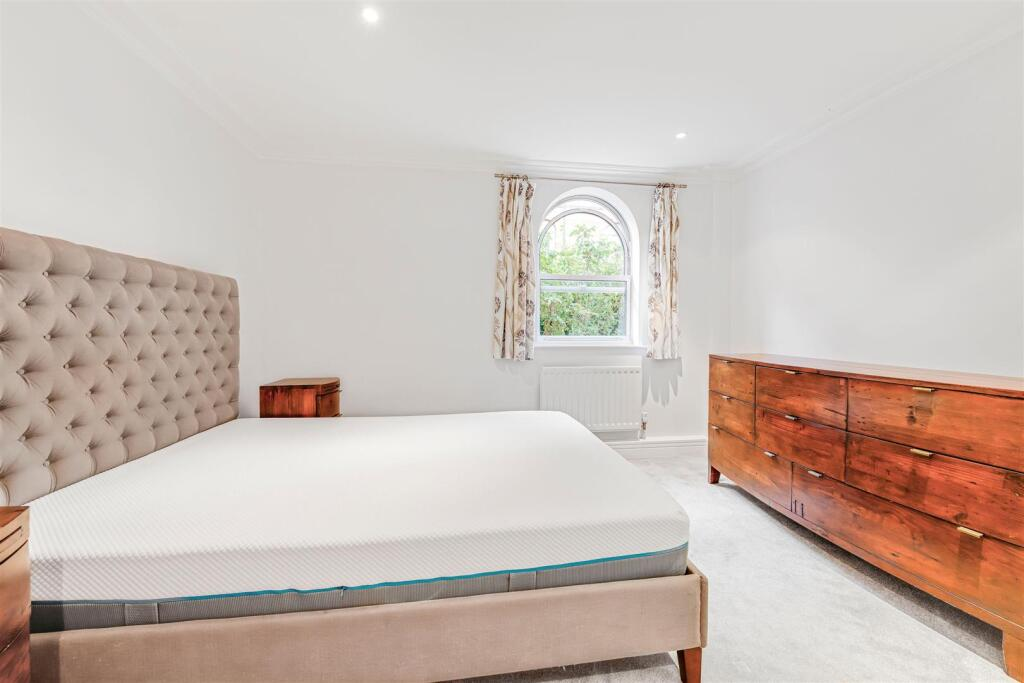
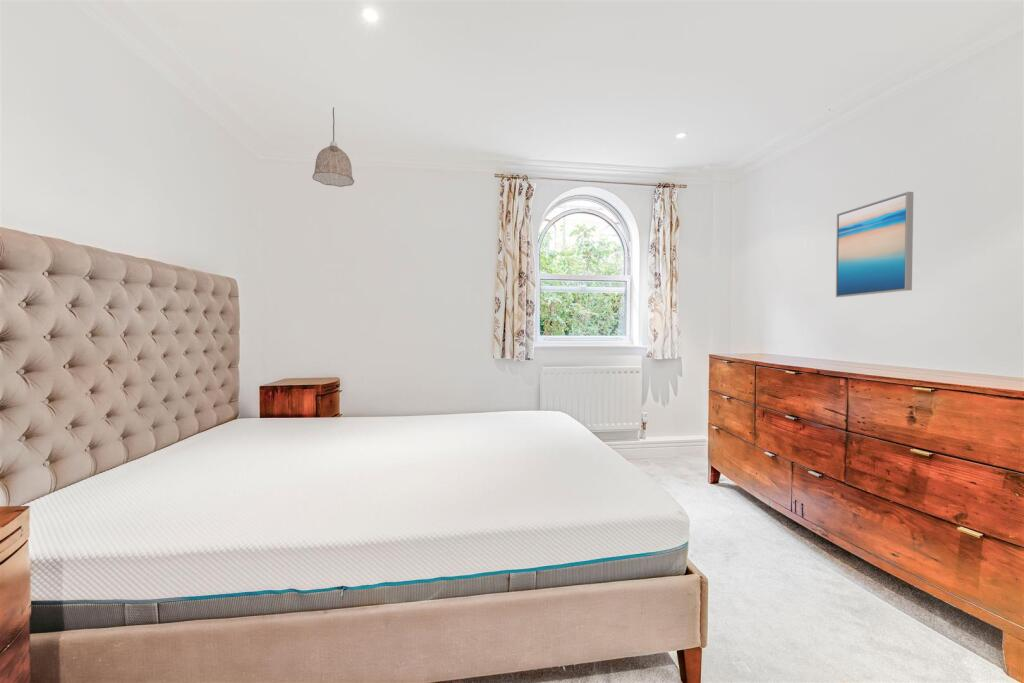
+ pendant lamp (333, 143)
+ wall art (871, 249)
